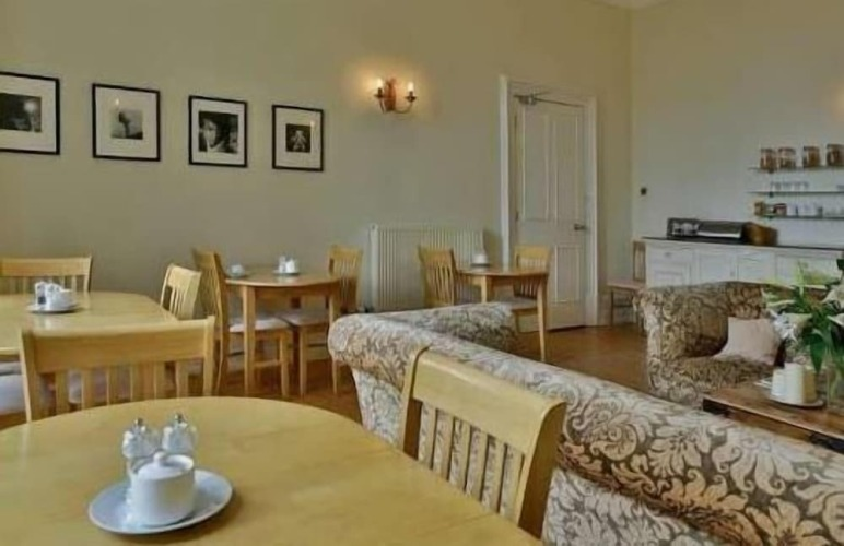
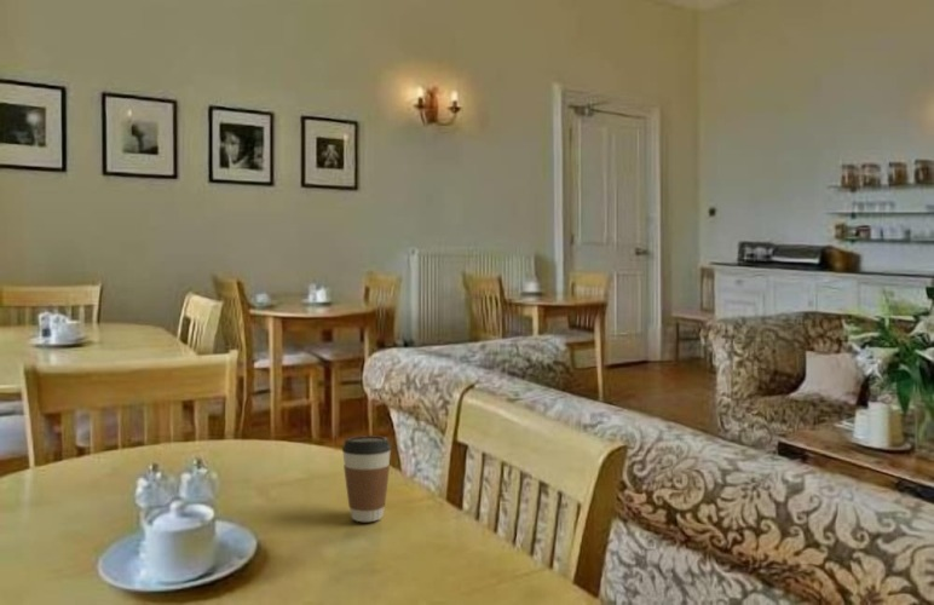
+ coffee cup (367, 477)
